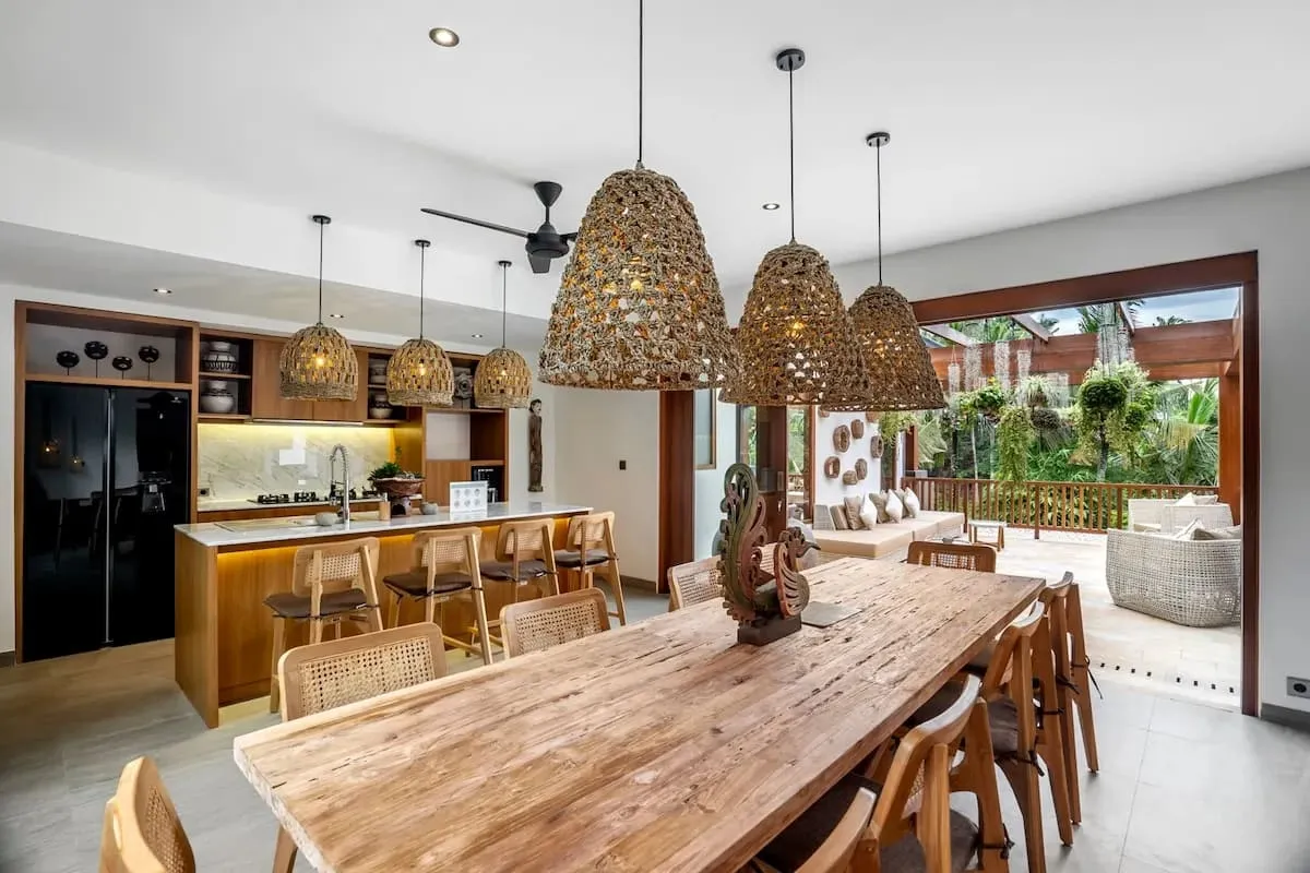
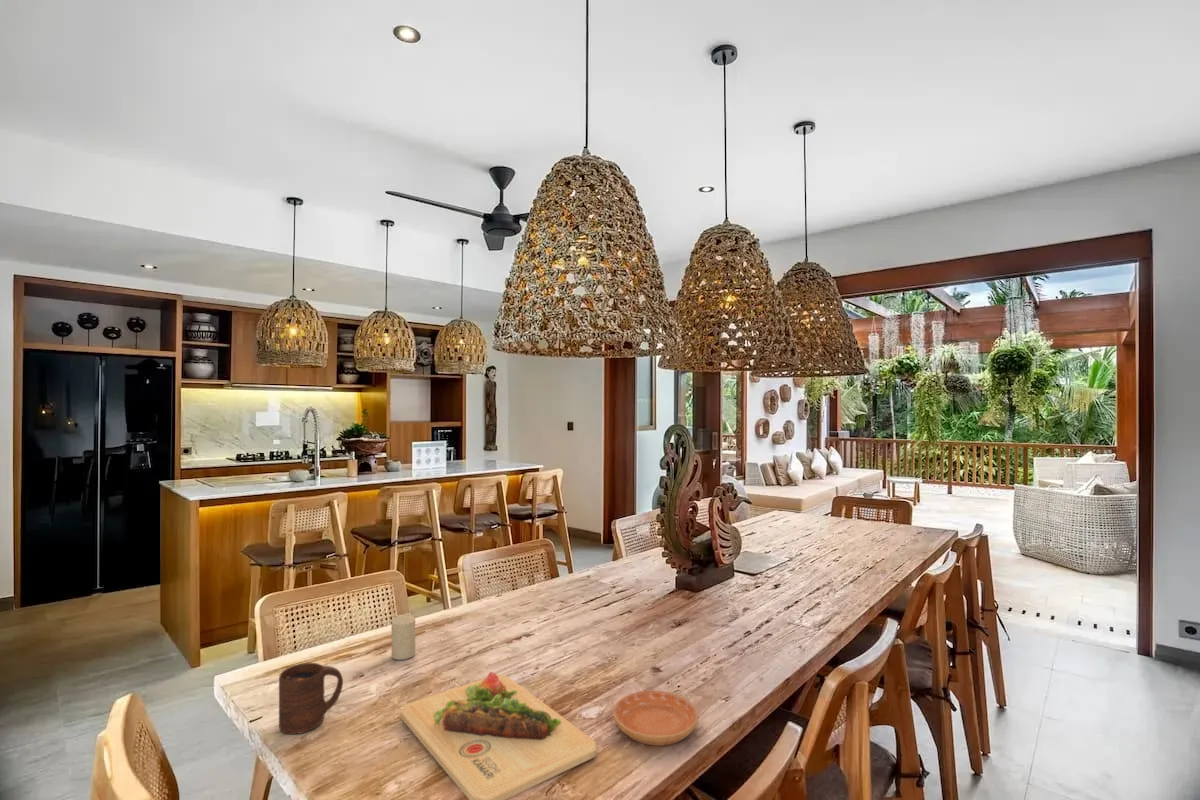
+ candle (403, 634)
+ cup (308, 695)
+ cutting board (493, 714)
+ saucer (655, 718)
